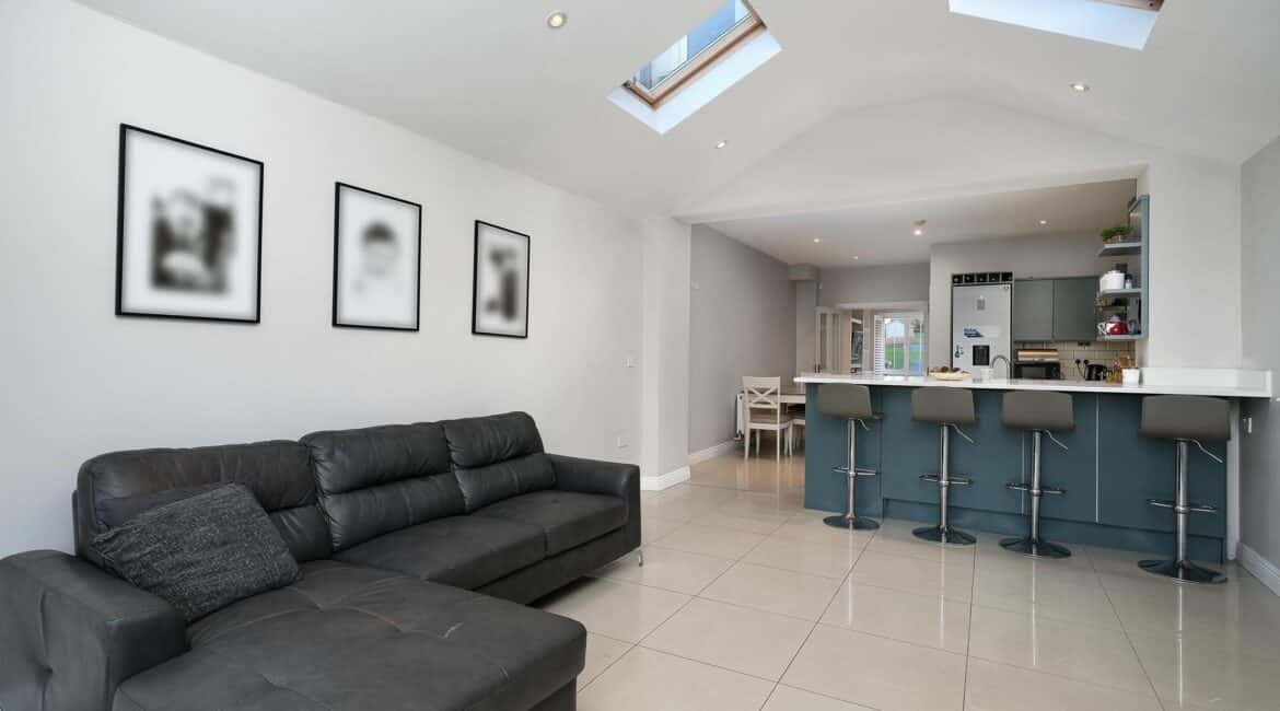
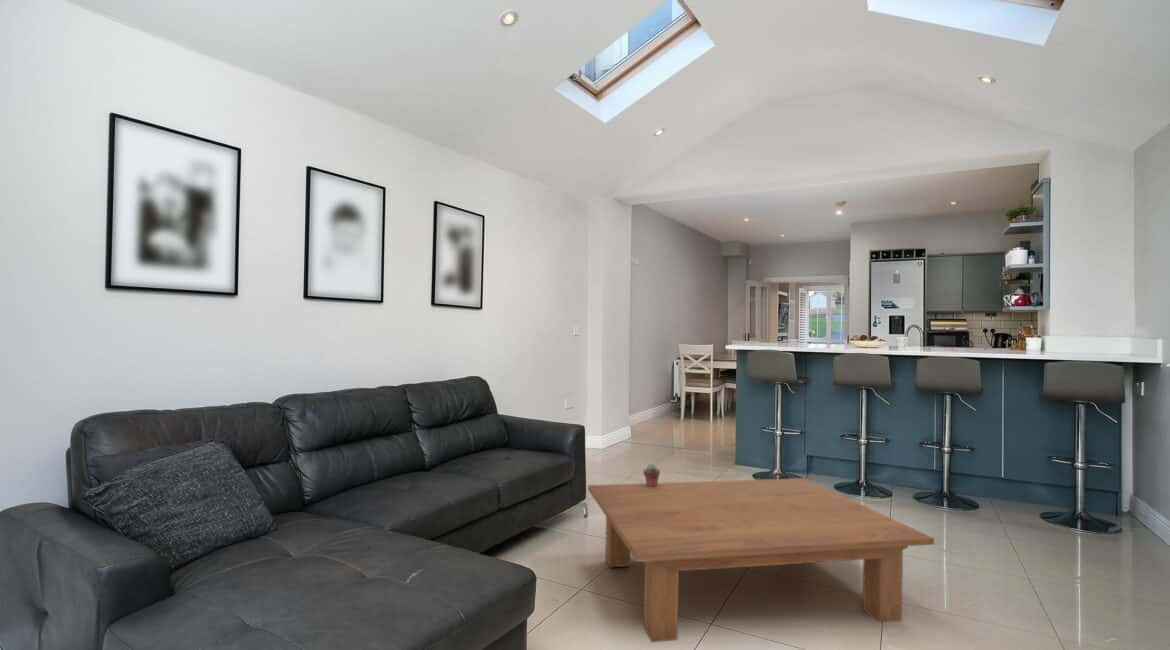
+ coffee table (738, 547)
+ potted succulent (651, 474)
